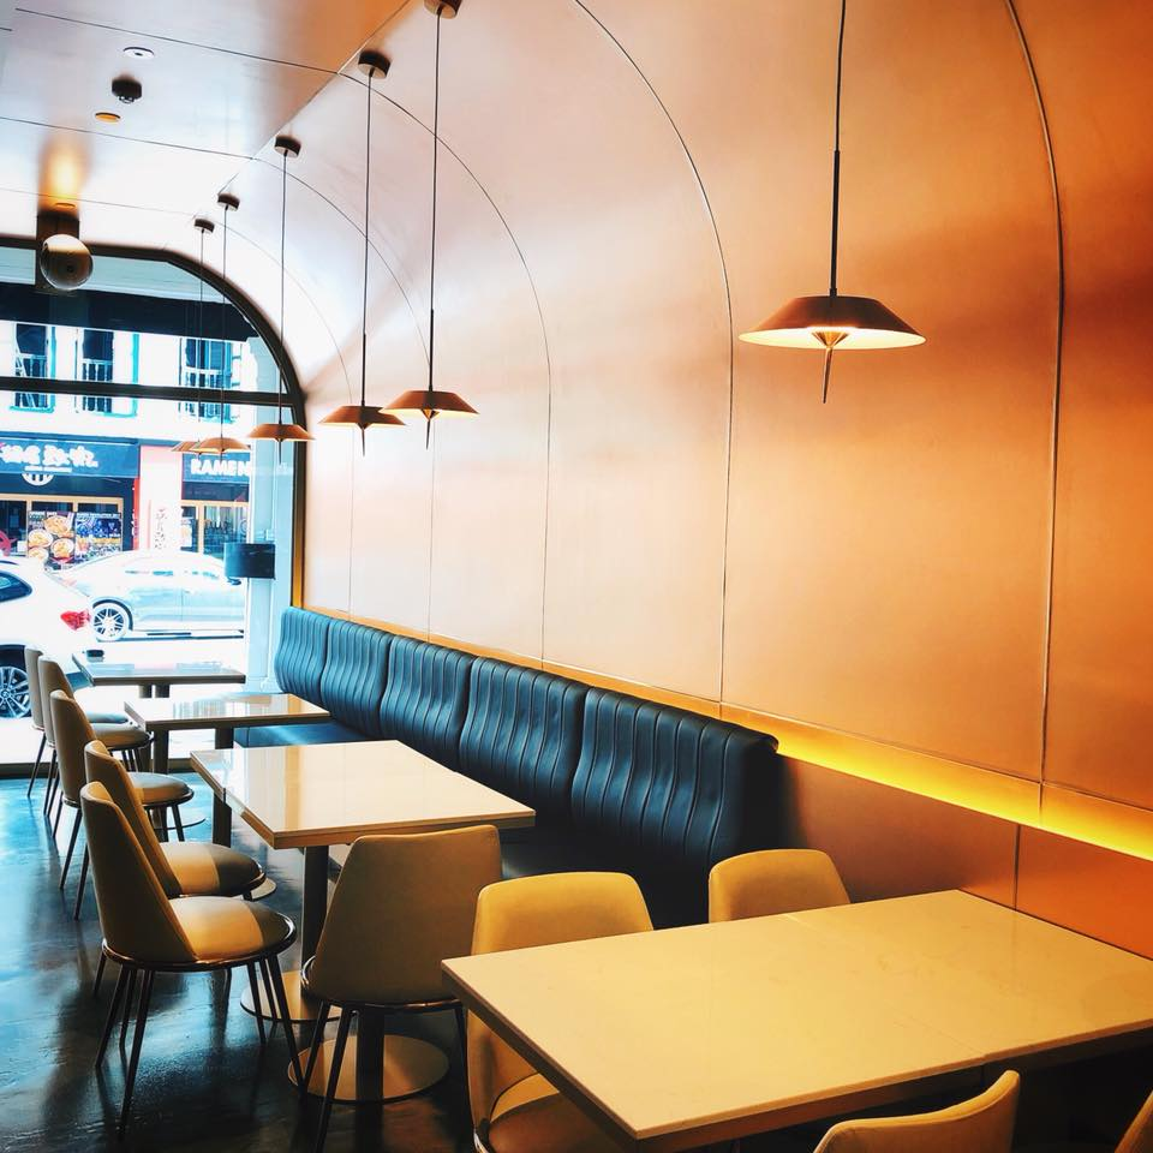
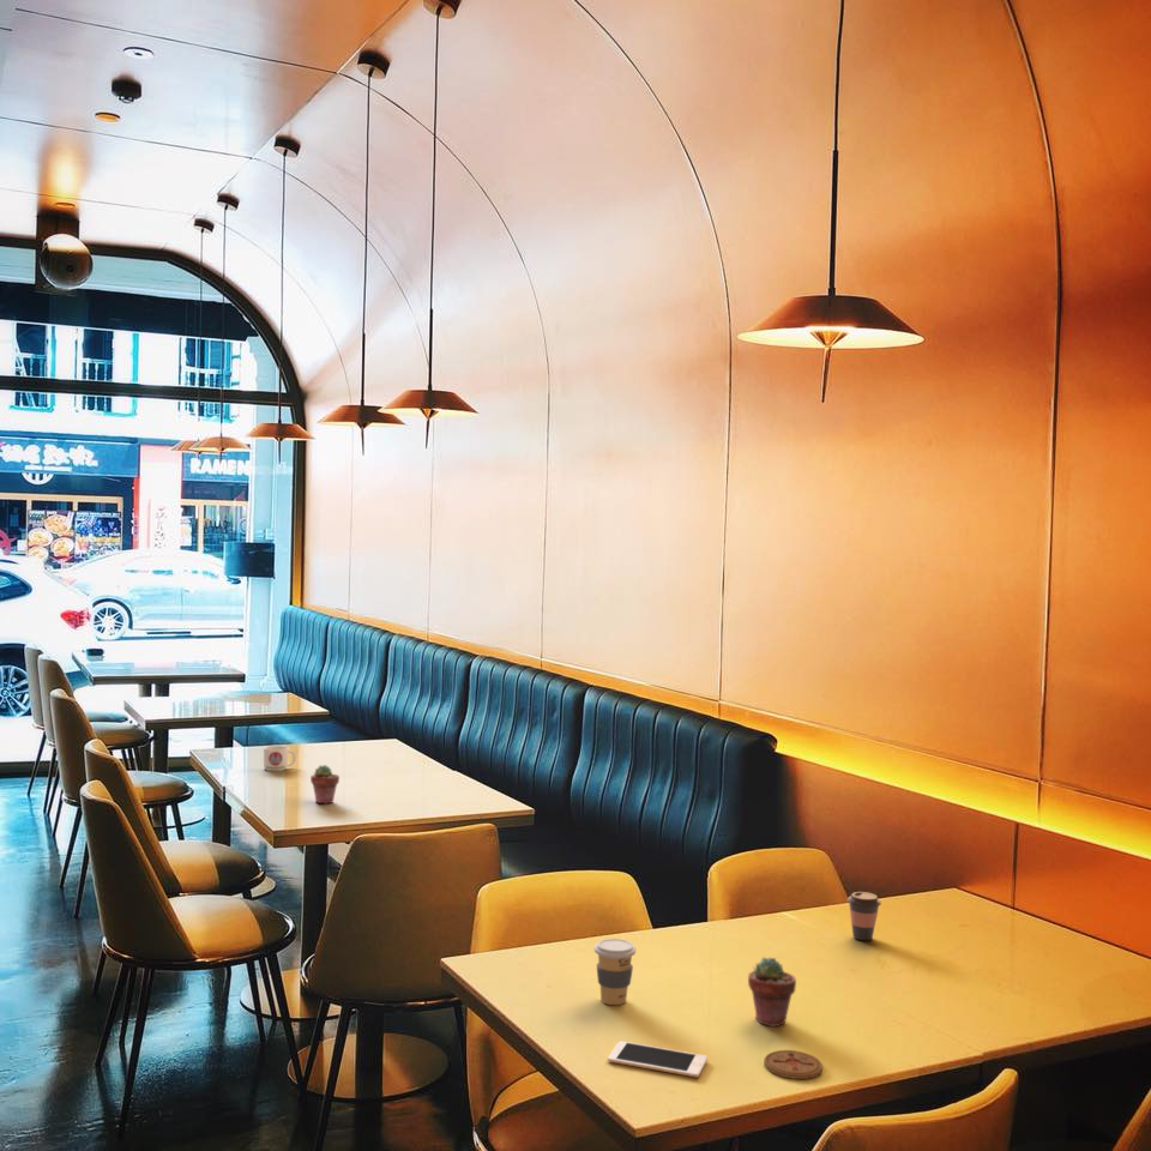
+ potted succulent (324, 783)
+ potted succulent (771, 988)
+ mug (279, 758)
+ coffee cup (863, 916)
+ coaster (793, 1063)
+ coffee cup (614, 971)
+ cell phone (657, 1059)
